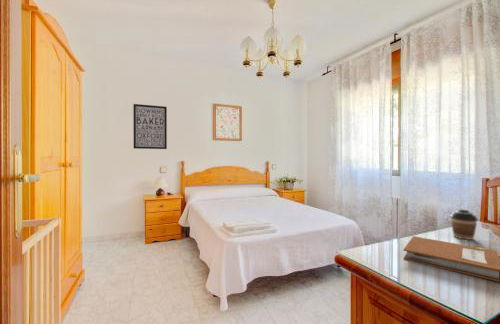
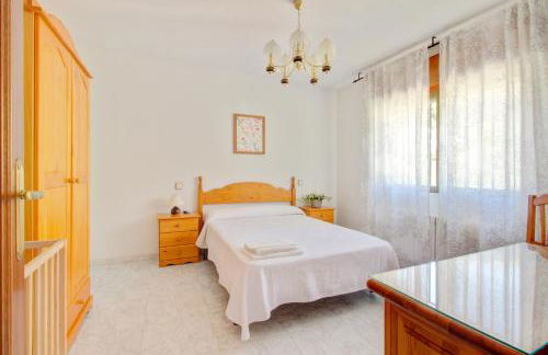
- coffee cup (463, 223)
- notebook (452, 254)
- wall art (150, 127)
